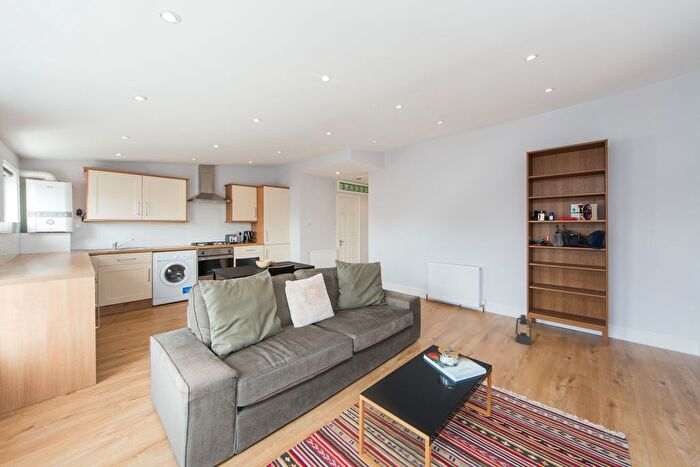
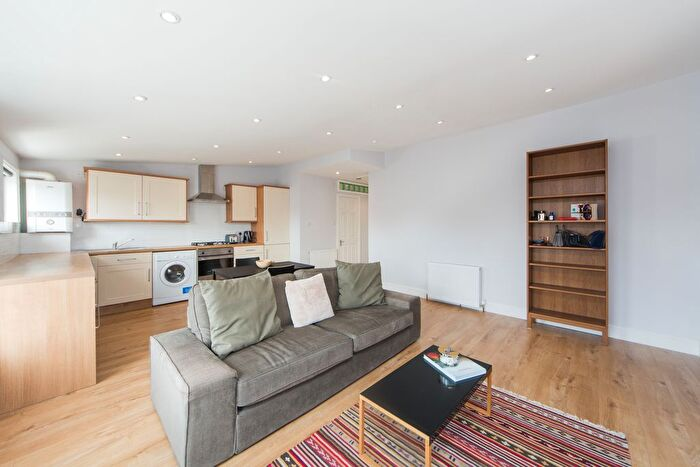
- lantern (523, 324)
